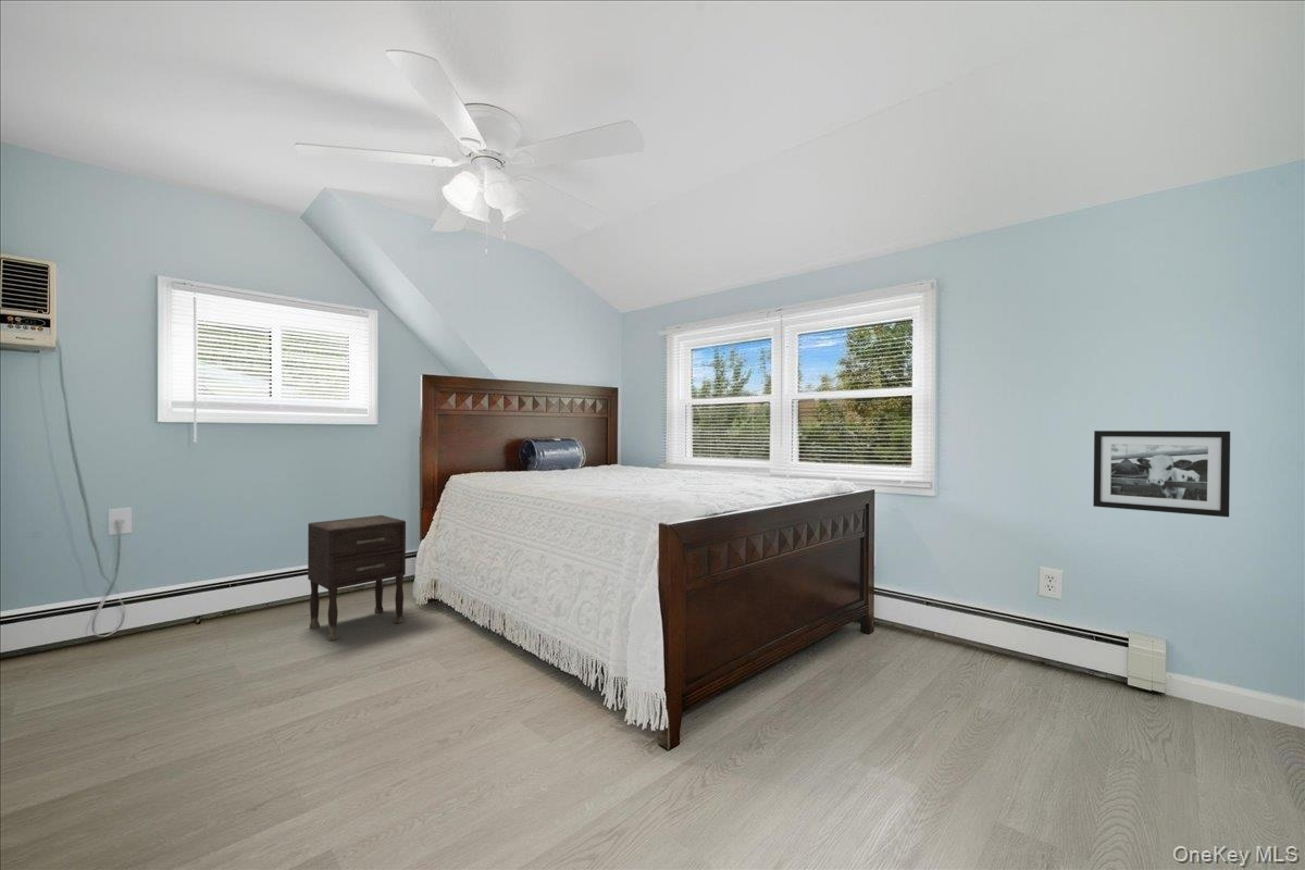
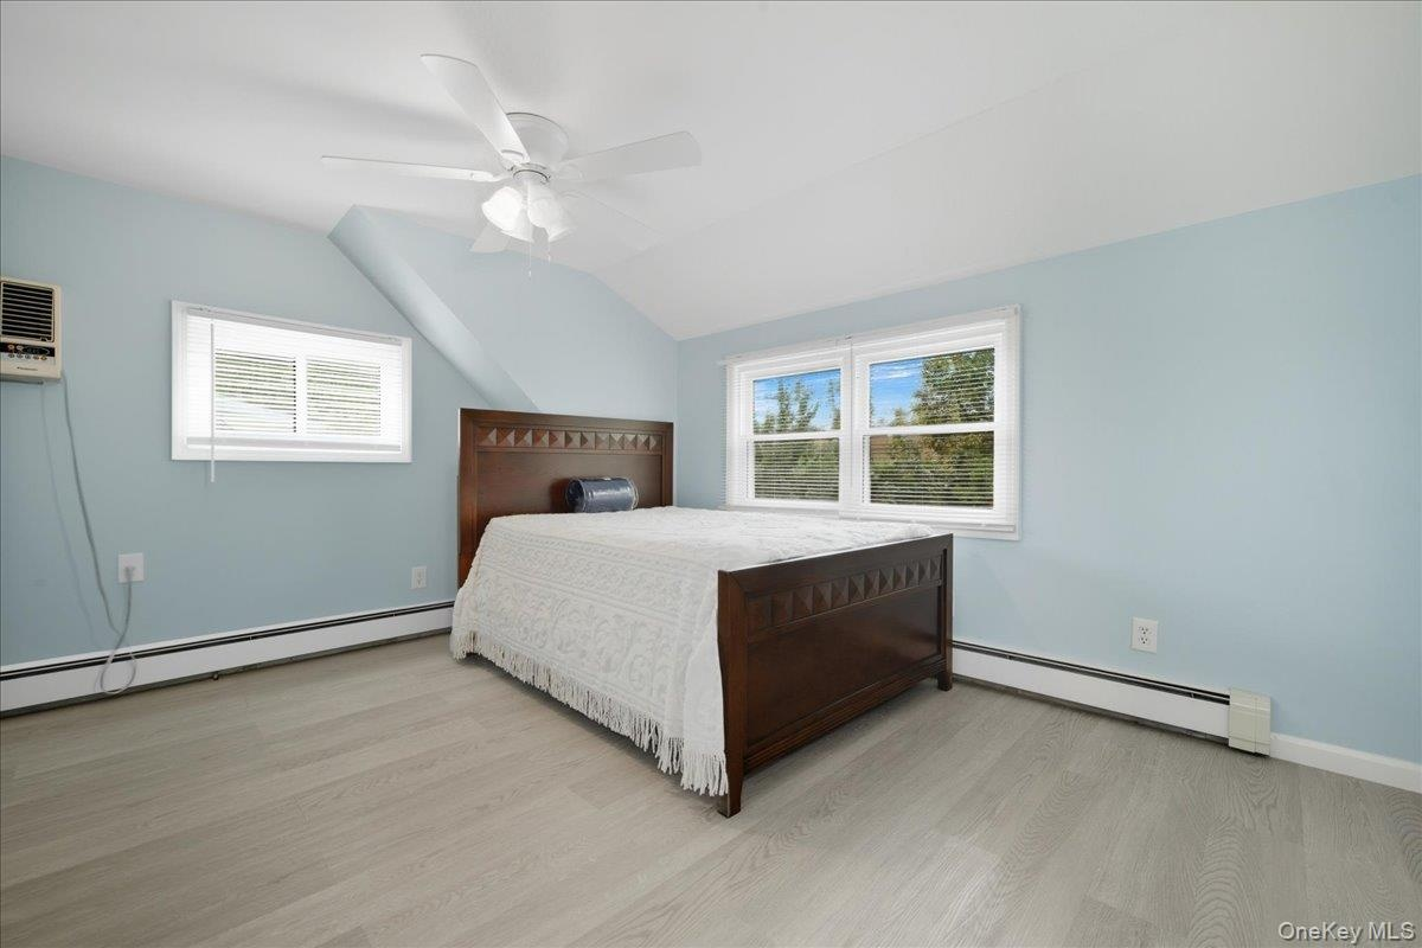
- picture frame (1157, 471)
- nightstand (358, 573)
